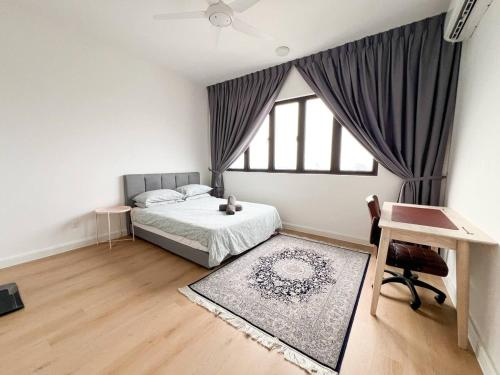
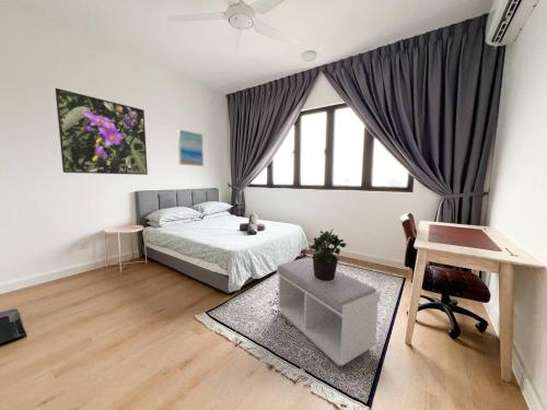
+ bench (321, 302)
+ potted plant (327, 253)
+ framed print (107, 138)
+ wall art (190, 149)
